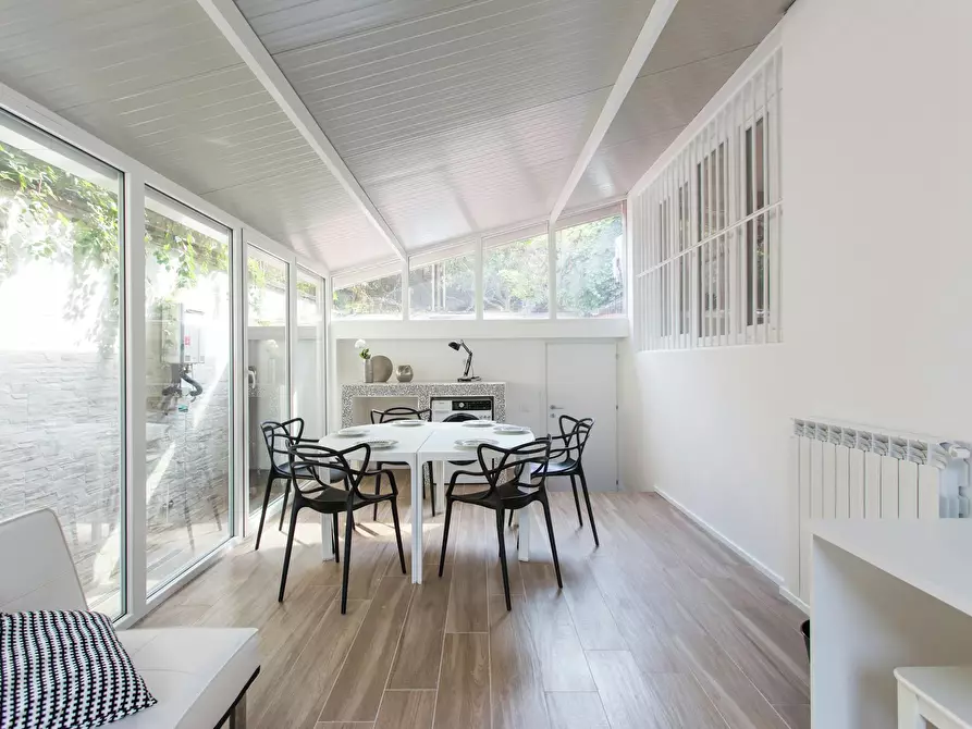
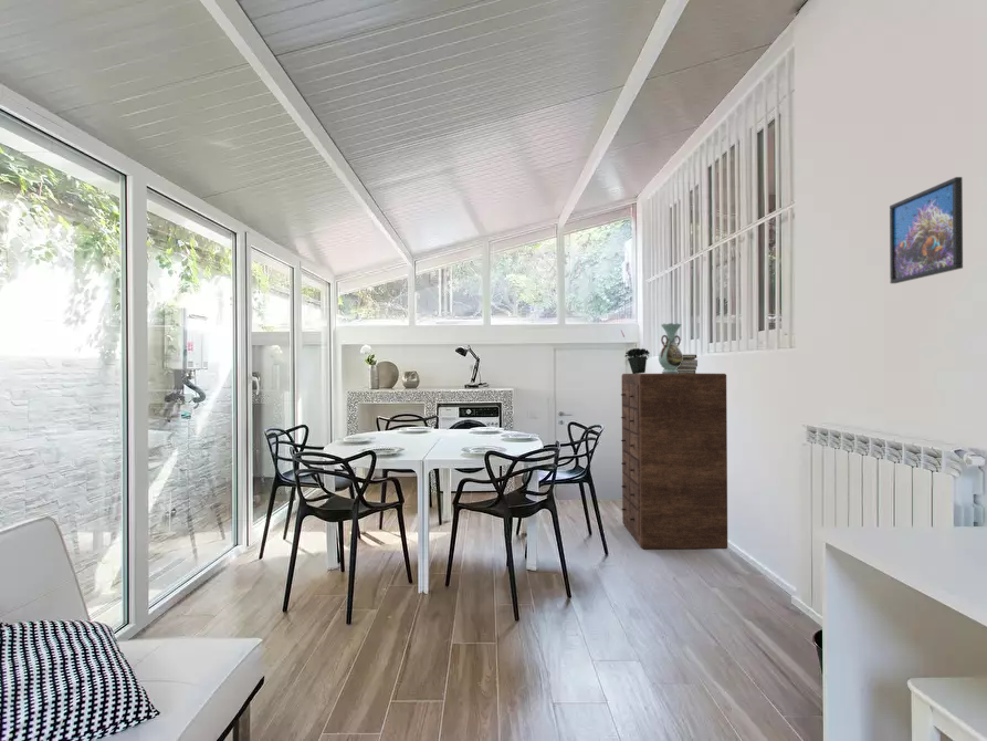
+ book stack (680, 365)
+ dresser (668, 455)
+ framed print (923, 234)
+ decorative vase (670, 348)
+ potted plant (638, 349)
